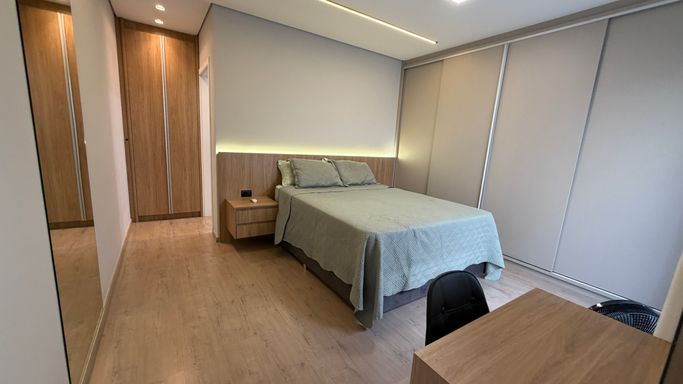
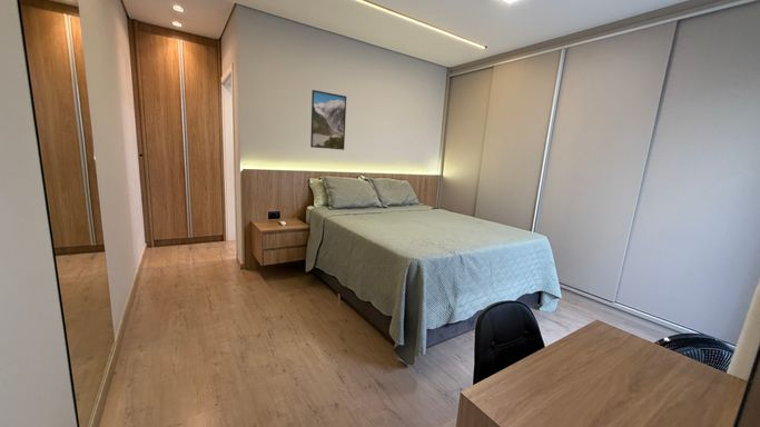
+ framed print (328, 121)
